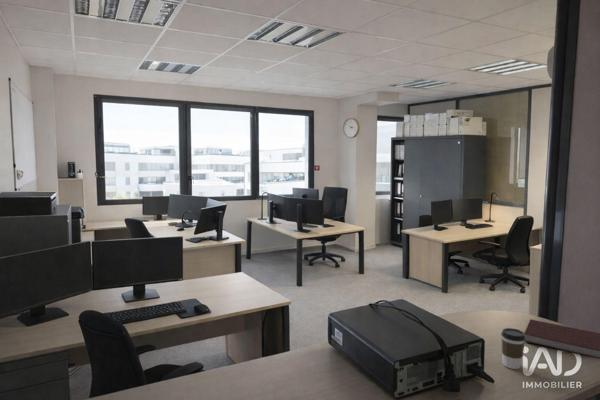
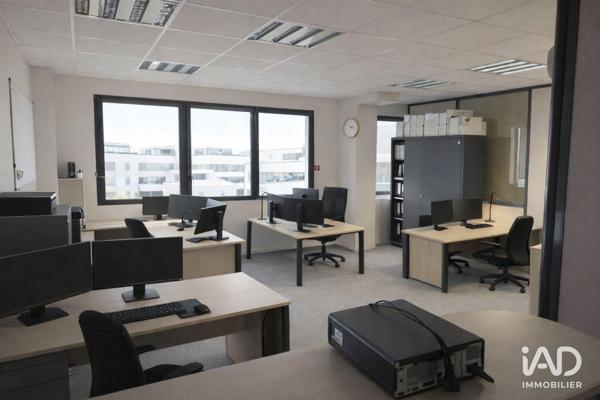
- coffee cup (512, 348)
- notebook (562, 337)
